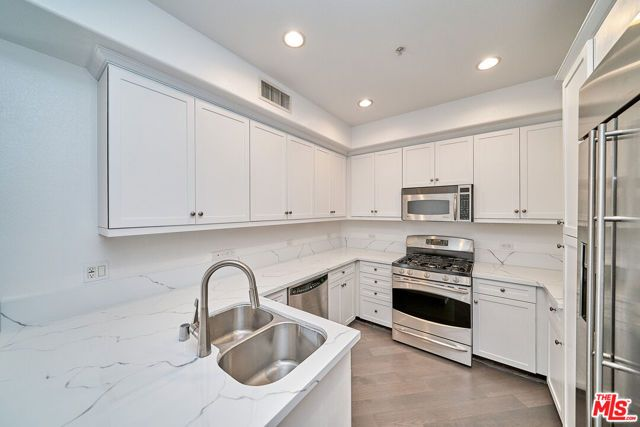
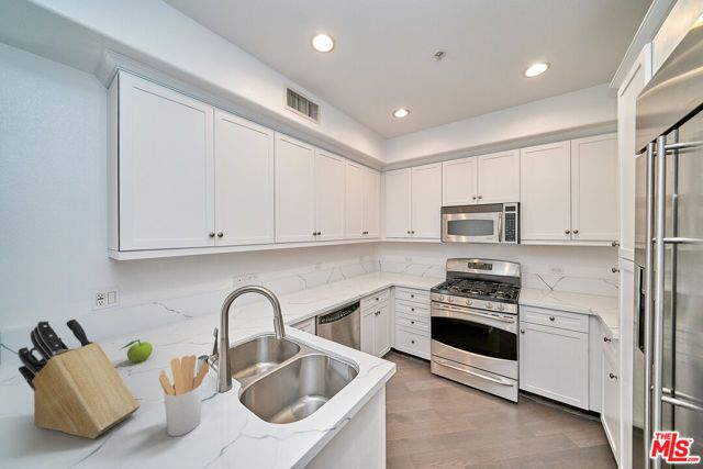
+ fruit (135, 350)
+ utensil holder (183, 391)
+ knife block (78, 369)
